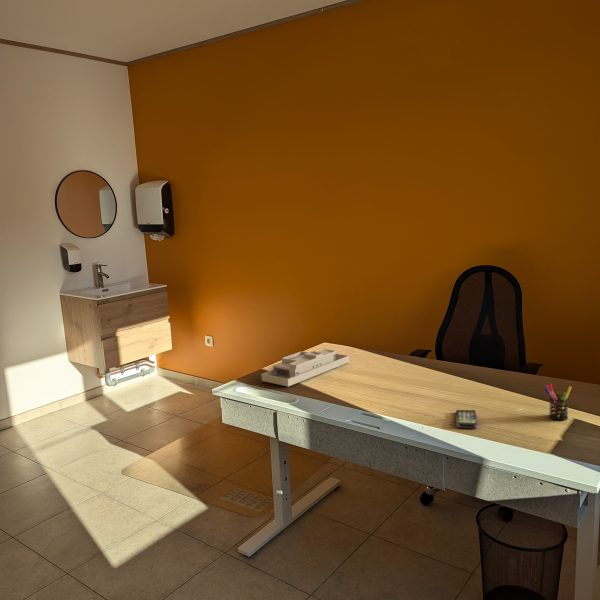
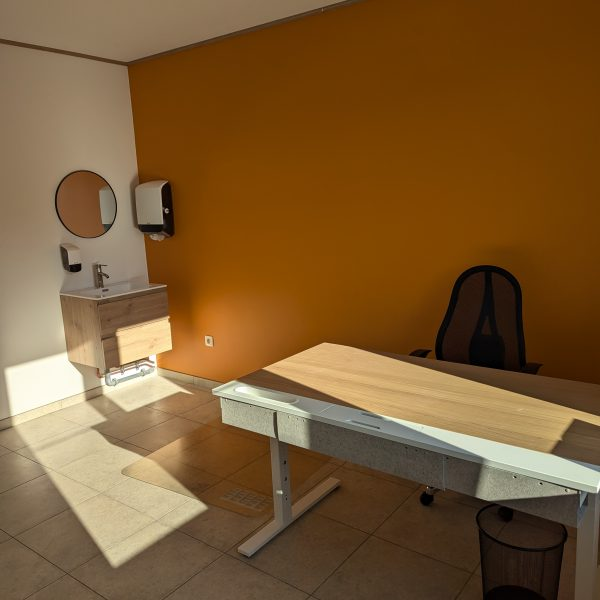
- pen holder (558, 401)
- desk organizer (306, 362)
- smartphone (466, 418)
